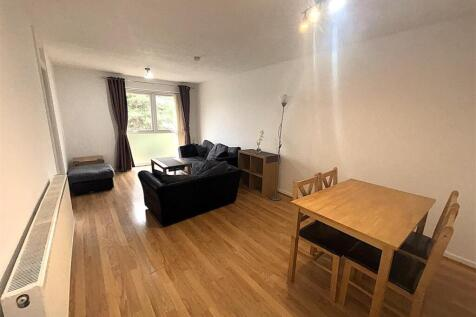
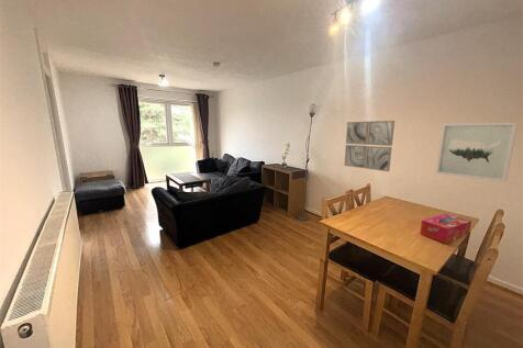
+ tissue box (445, 227)
+ wall art (472, 150)
+ wall art (367, 144)
